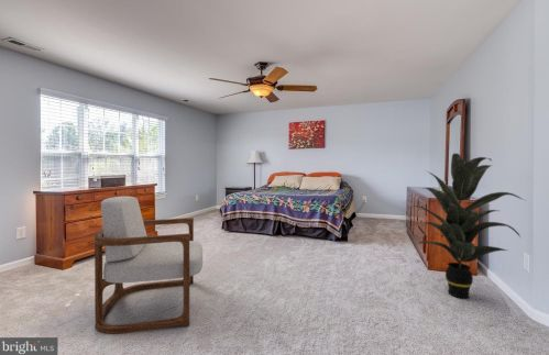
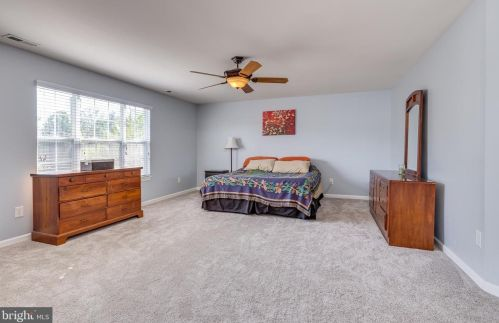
- indoor plant (461, 222)
- armchair (154, 251)
